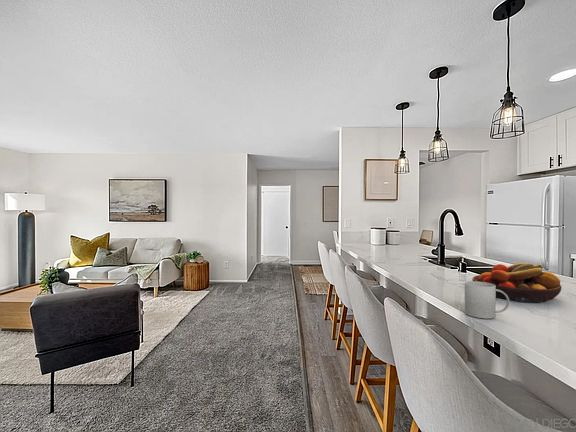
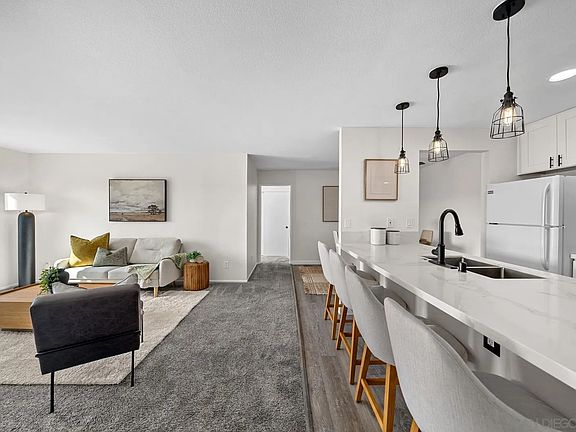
- mug (486, 299)
- fruit bowl (513, 278)
